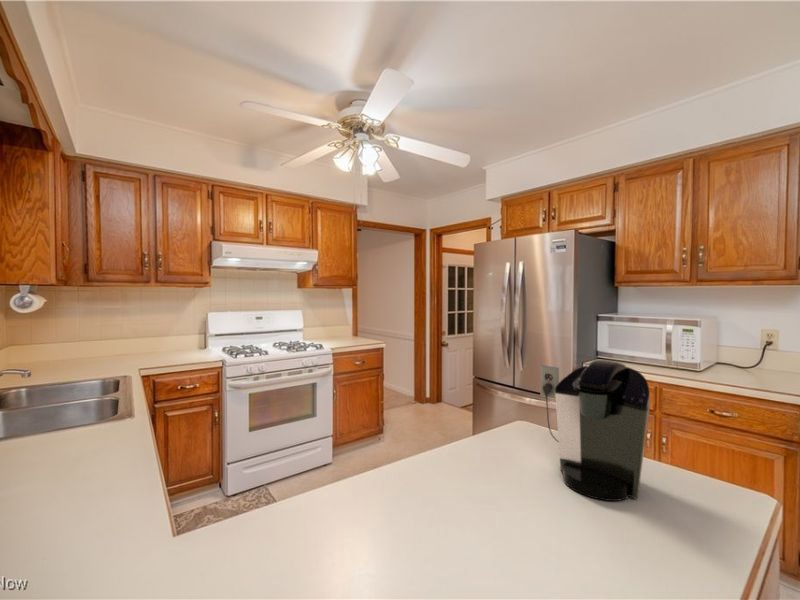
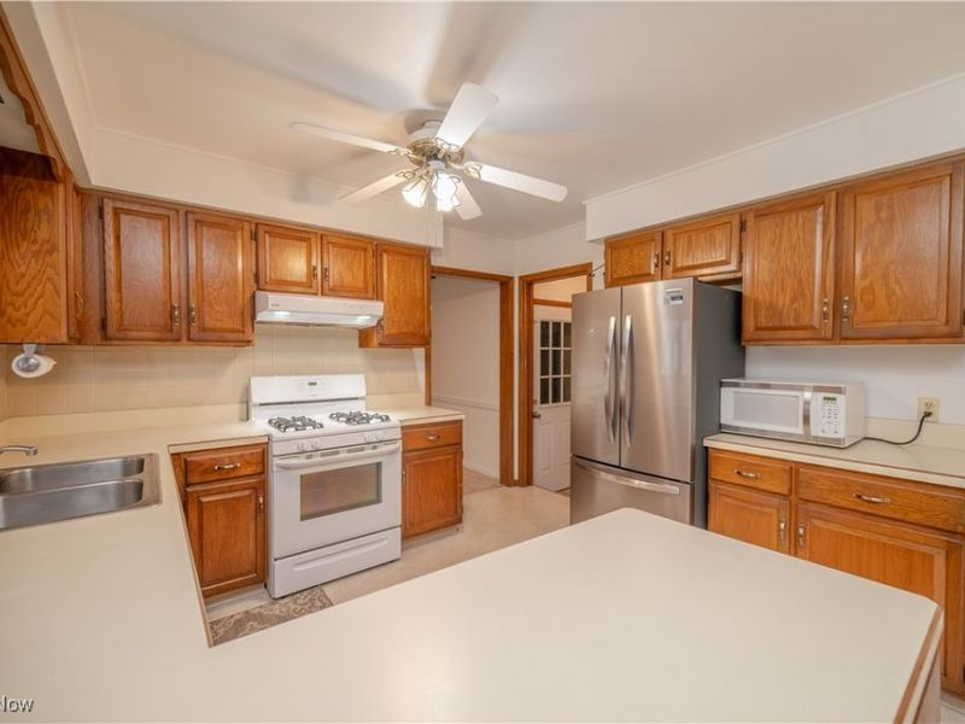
- coffee maker (578, 415)
